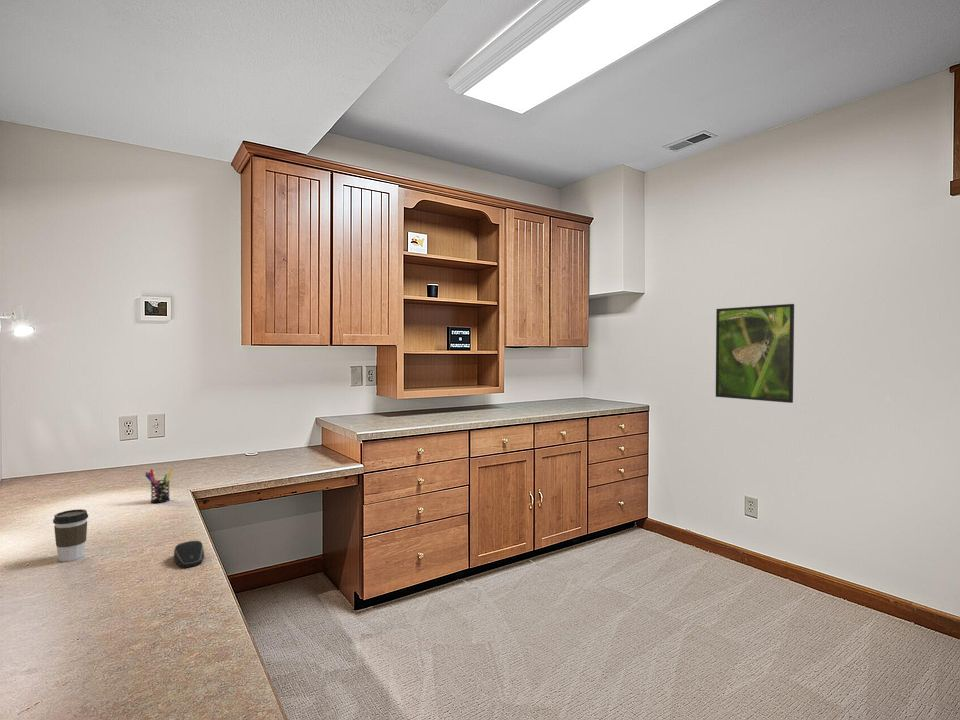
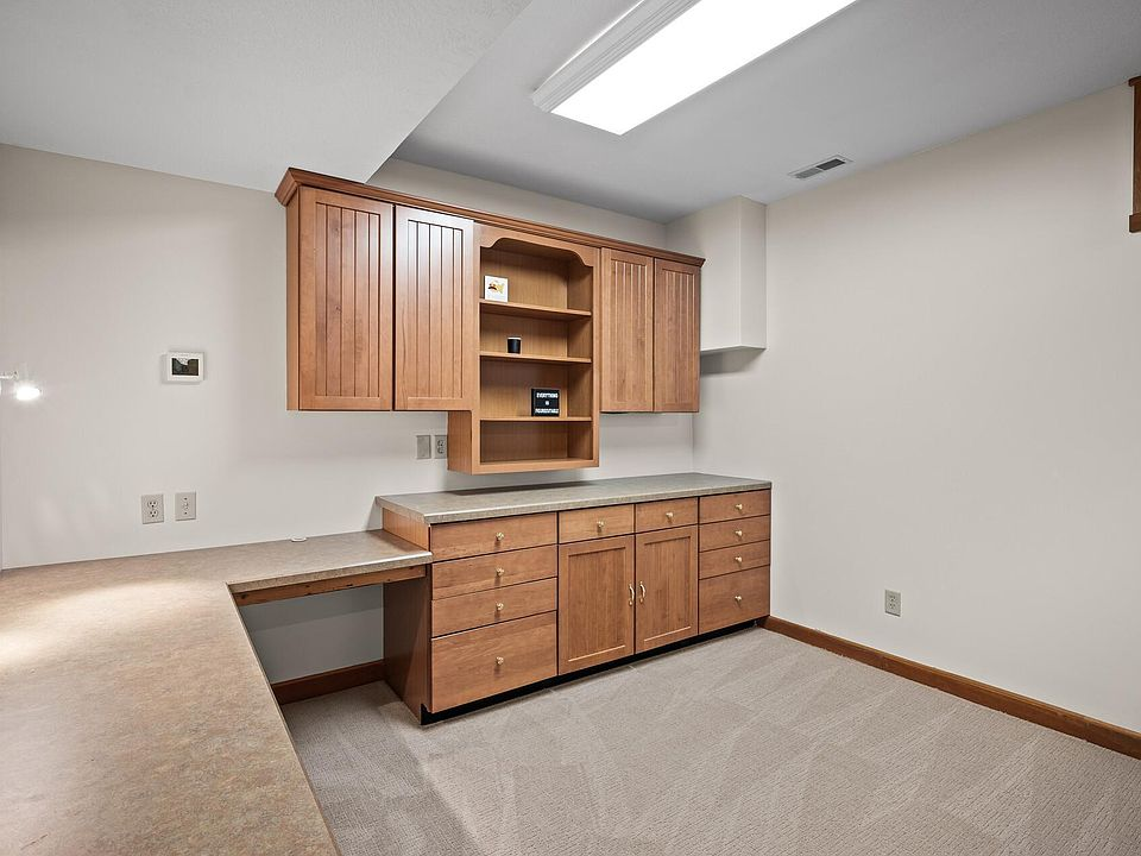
- computer mouse (189, 551)
- pen holder (160, 484)
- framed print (752, 353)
- coffee cup (71, 535)
